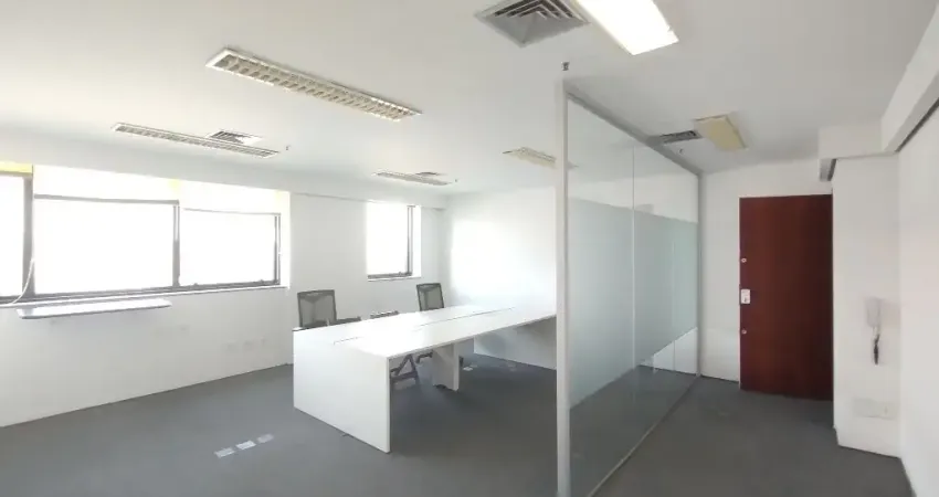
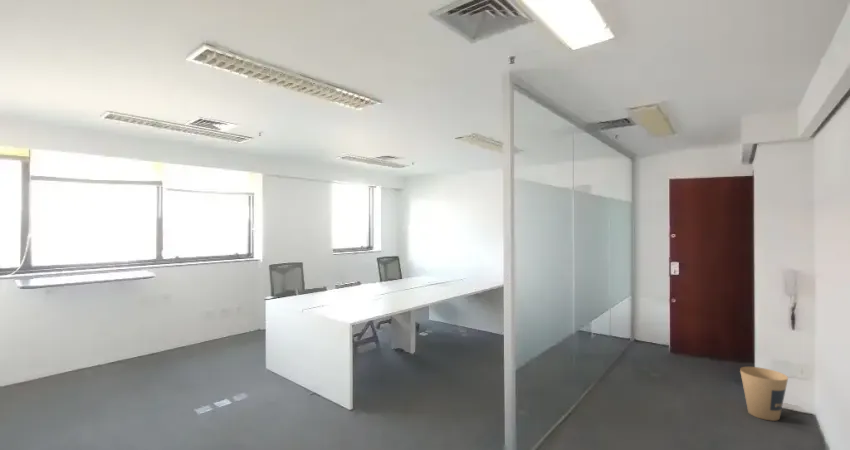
+ trash can (763, 393)
